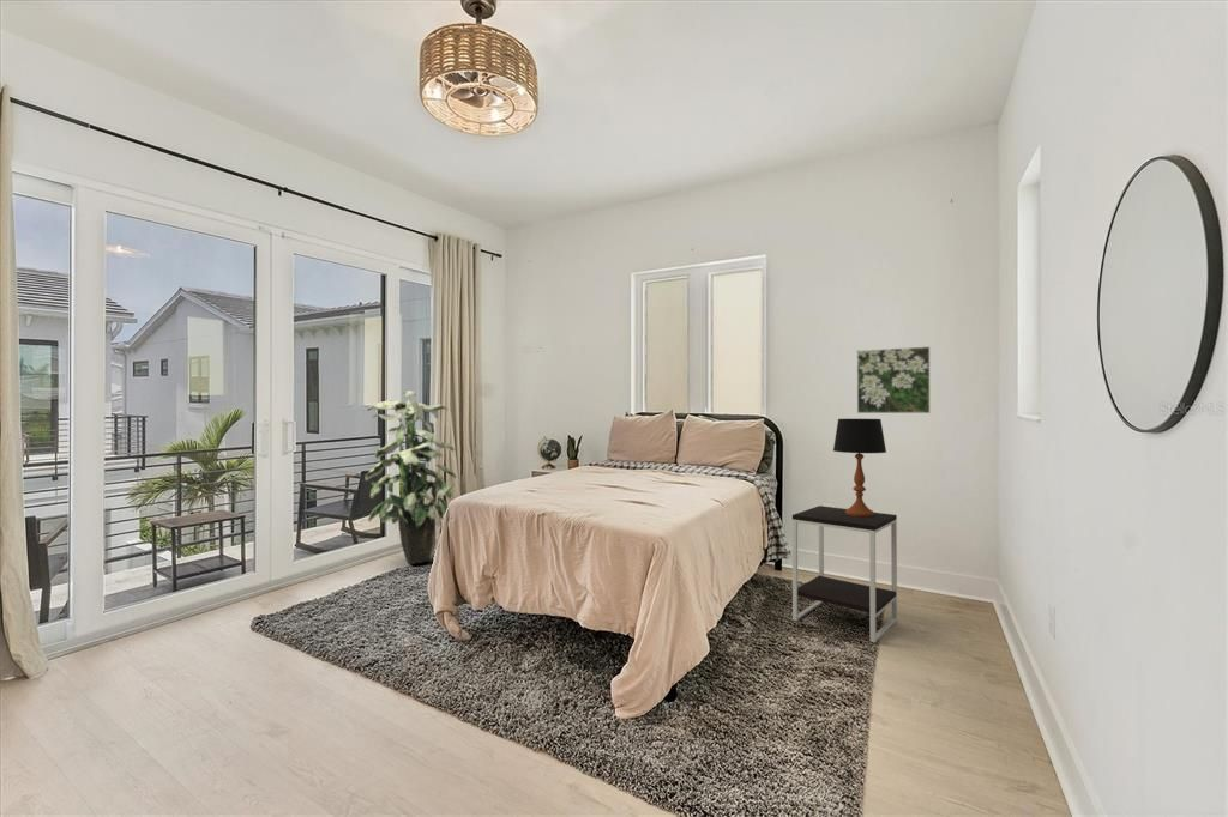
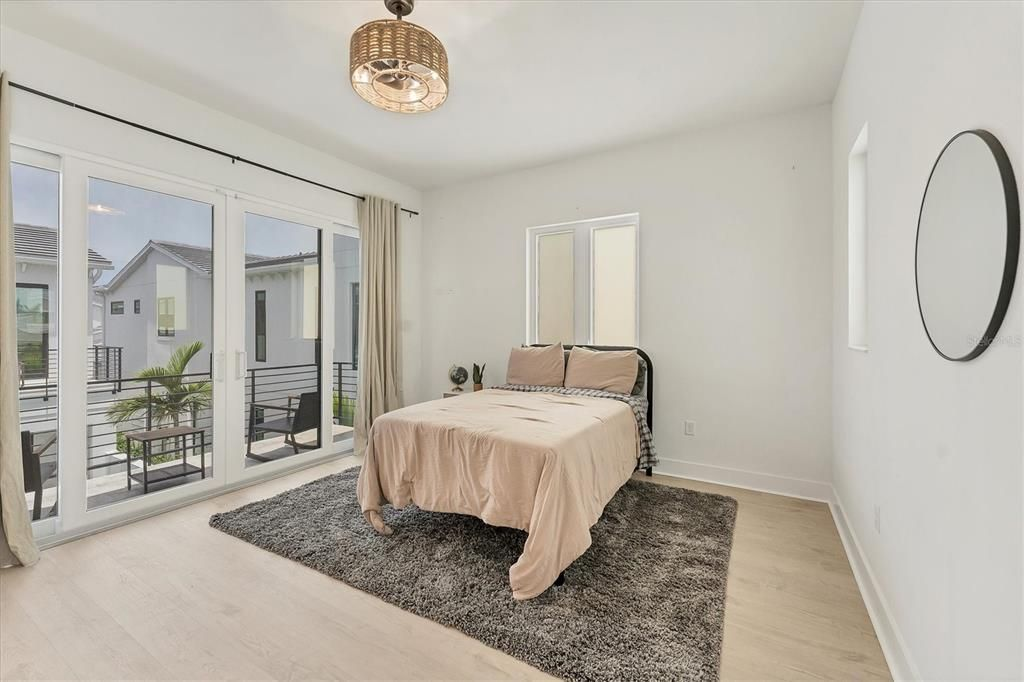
- table lamp (859, 466)
- indoor plant (410, 476)
- side table (841, 580)
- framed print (892, 381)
